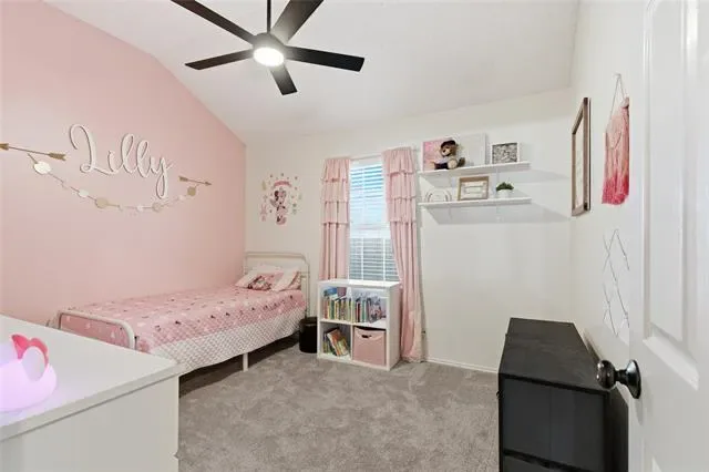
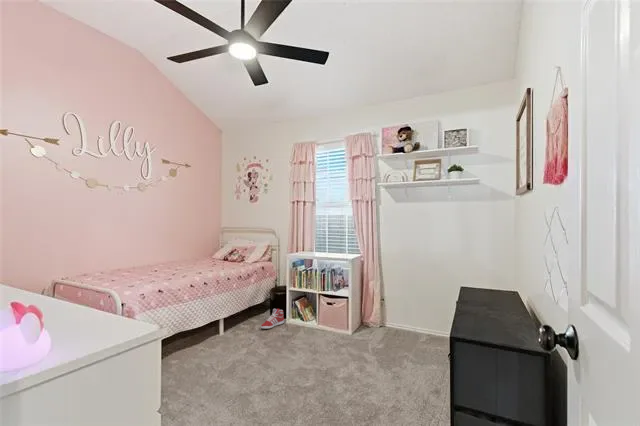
+ sneaker (272, 318)
